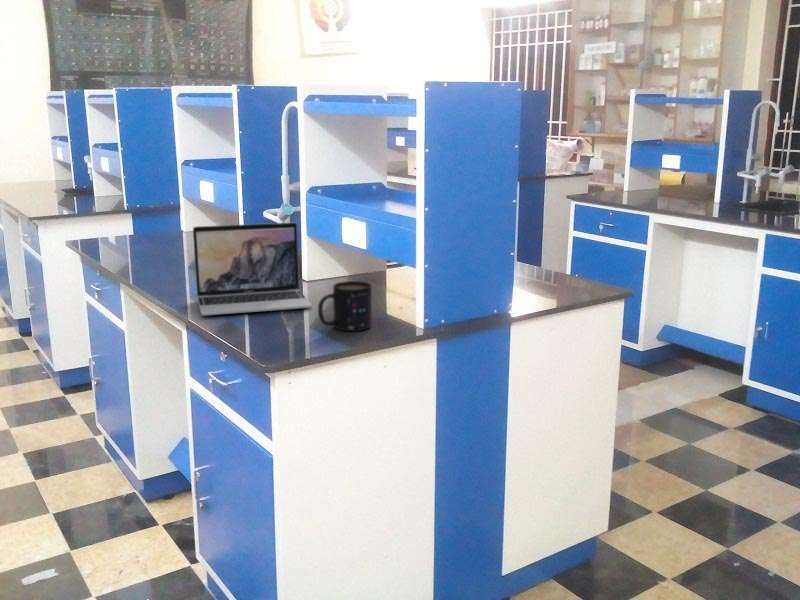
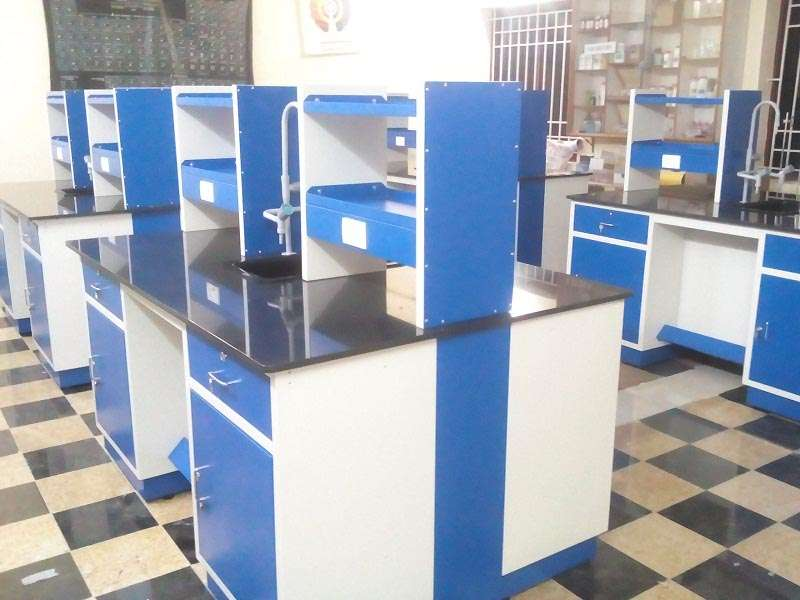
- laptop (251, 267)
- mug (344, 307)
